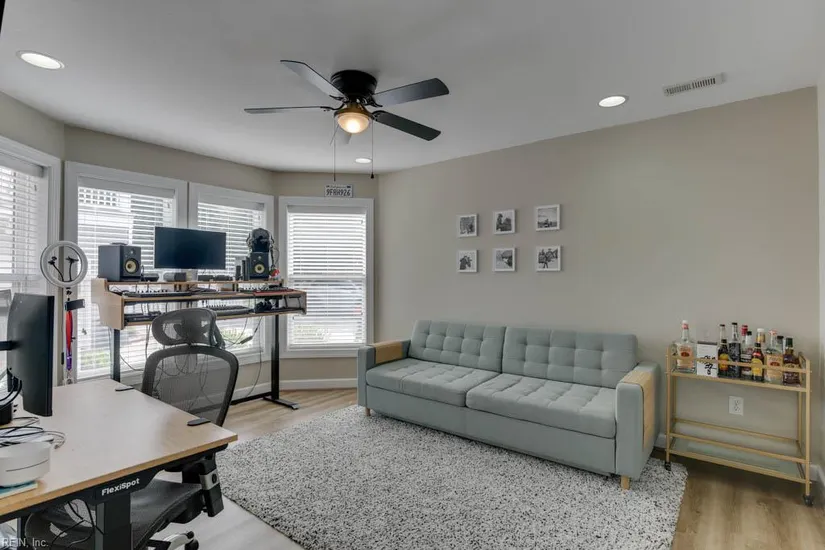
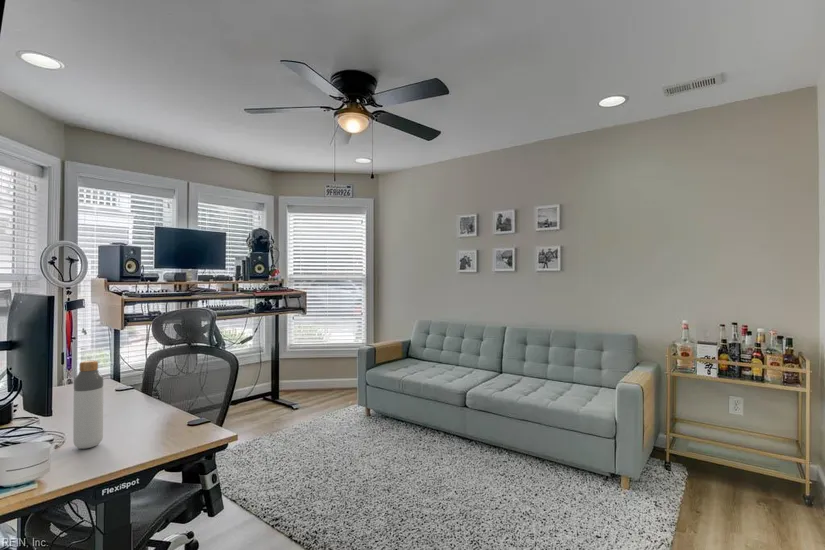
+ bottle (88, 403)
